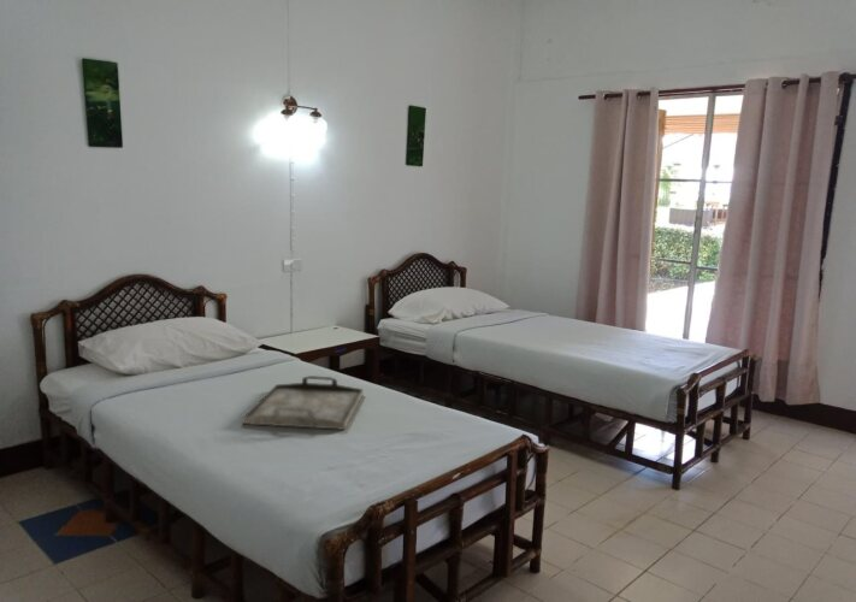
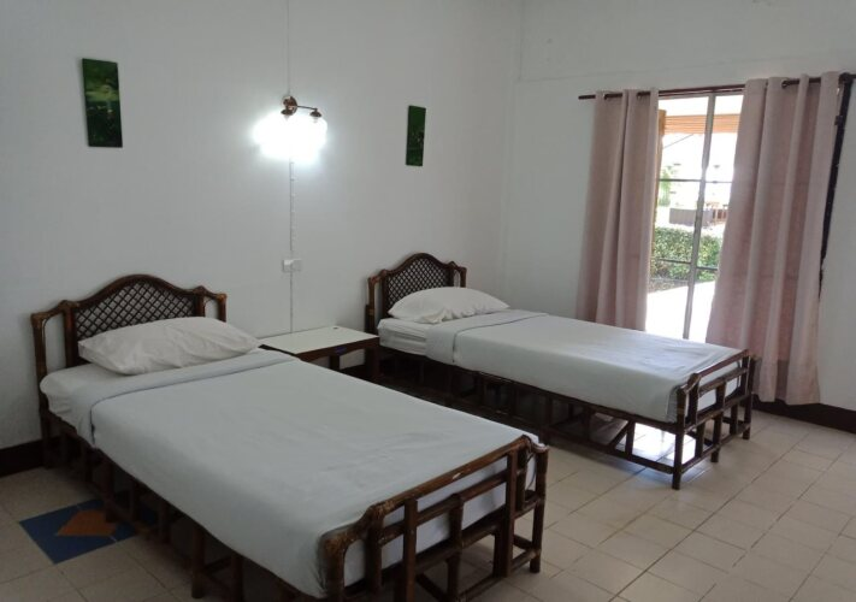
- serving tray (307, 399)
